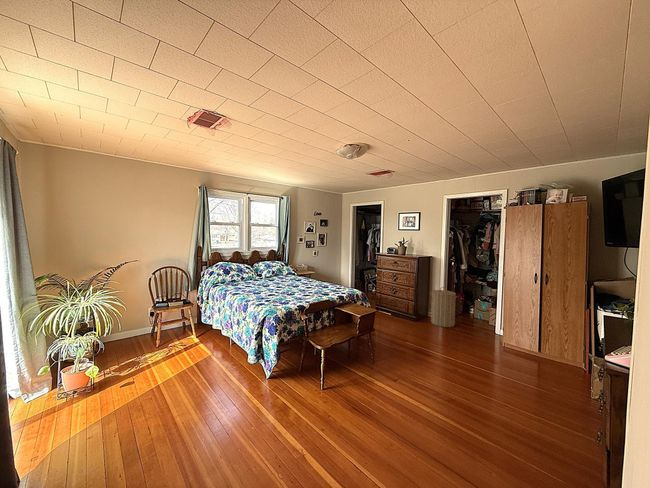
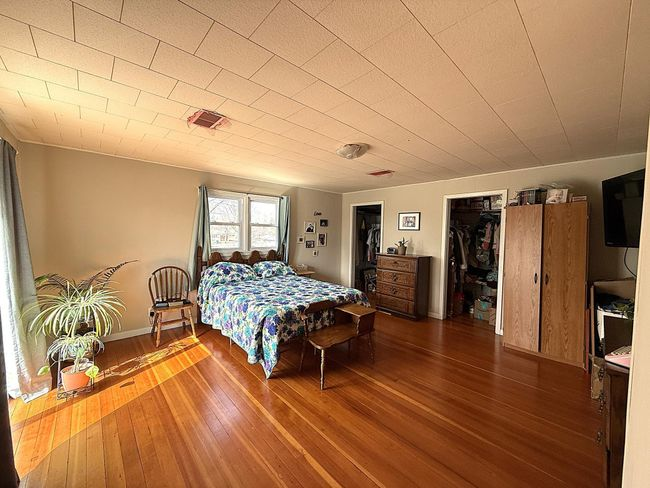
- laundry hamper (443, 305)
